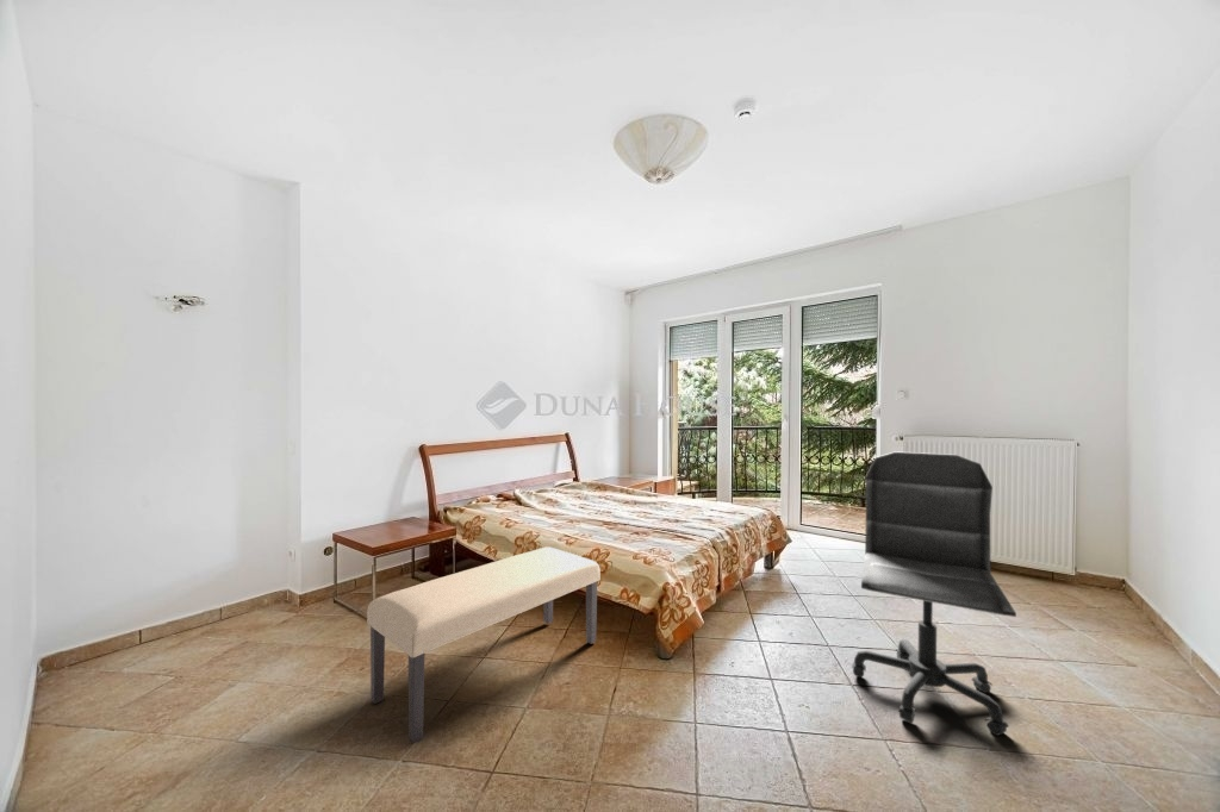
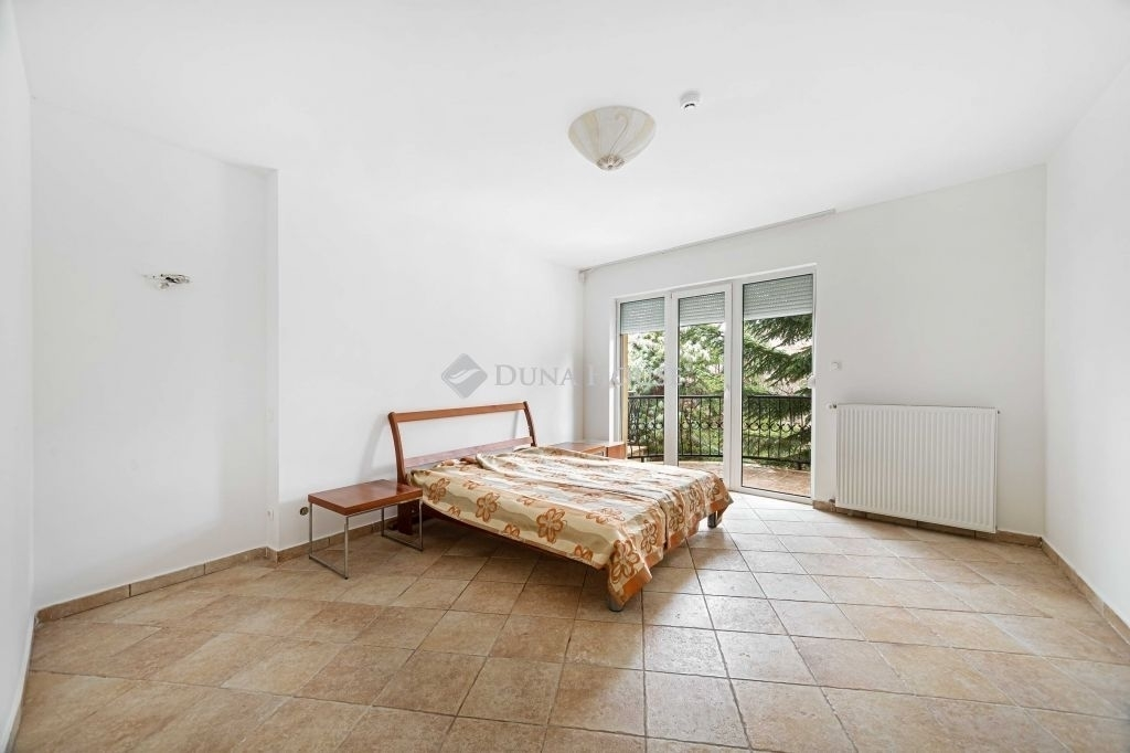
- office chair (928, 576)
- bench (496, 620)
